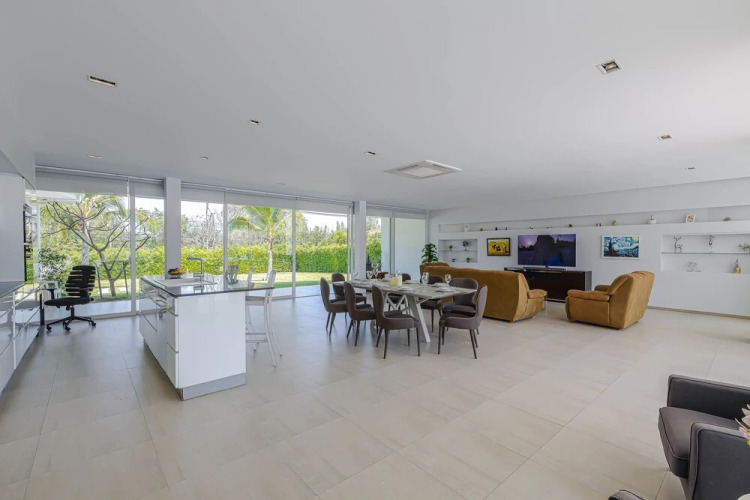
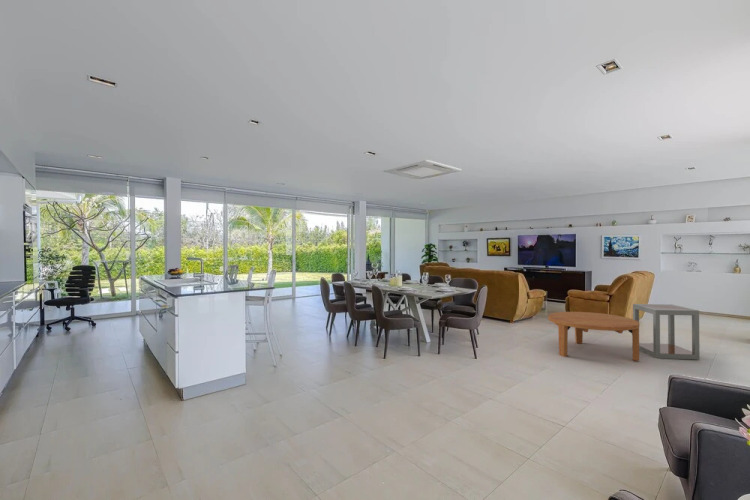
+ side table (668, 330)
+ coffee table (587, 331)
